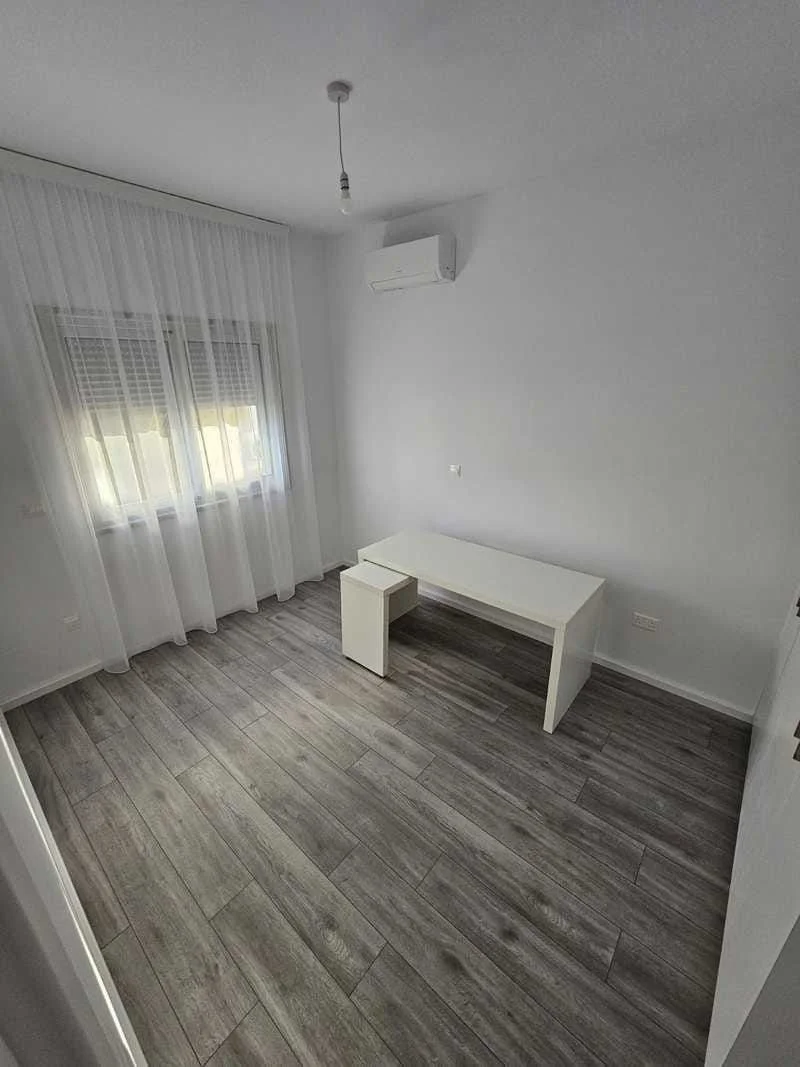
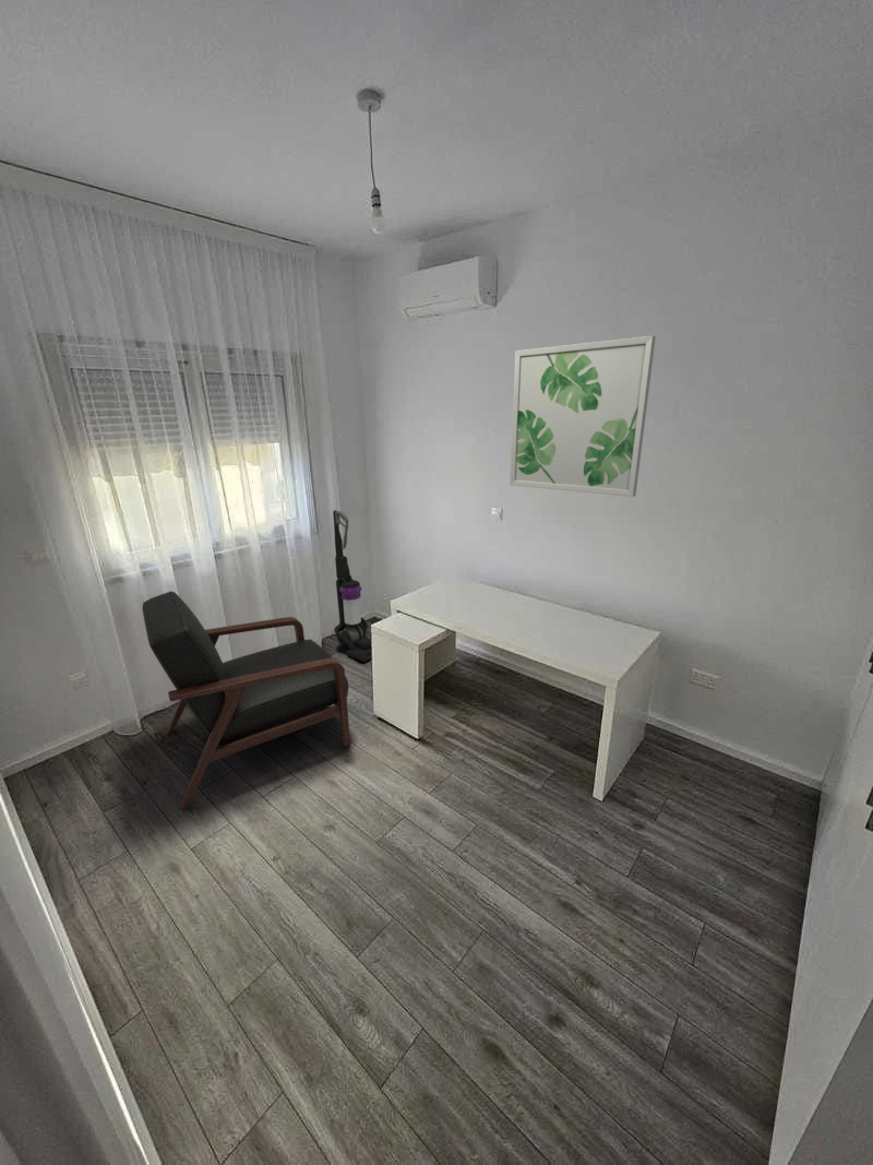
+ vacuum cleaner (352, 584)
+ wall art (573, 420)
+ chair (251, 668)
